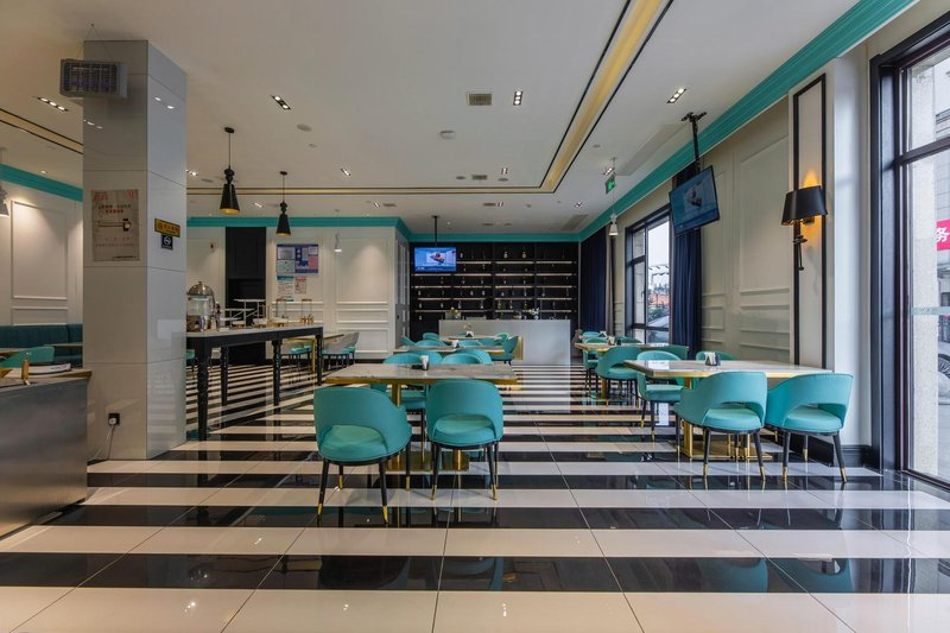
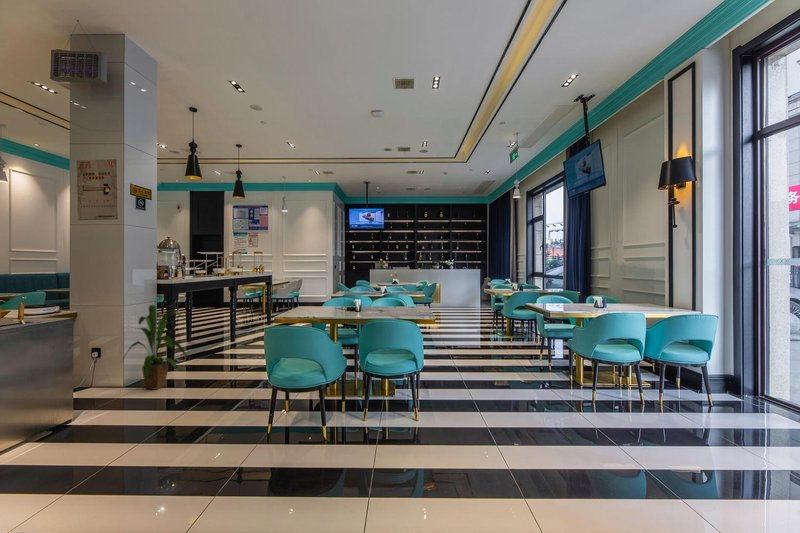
+ house plant (160, 343)
